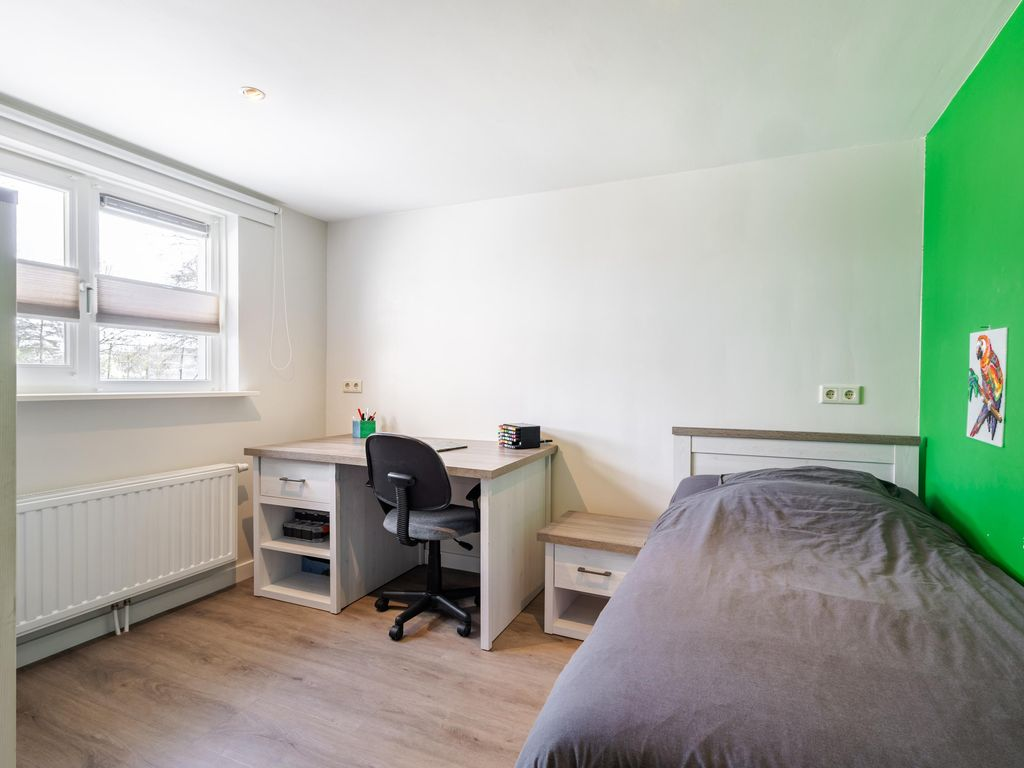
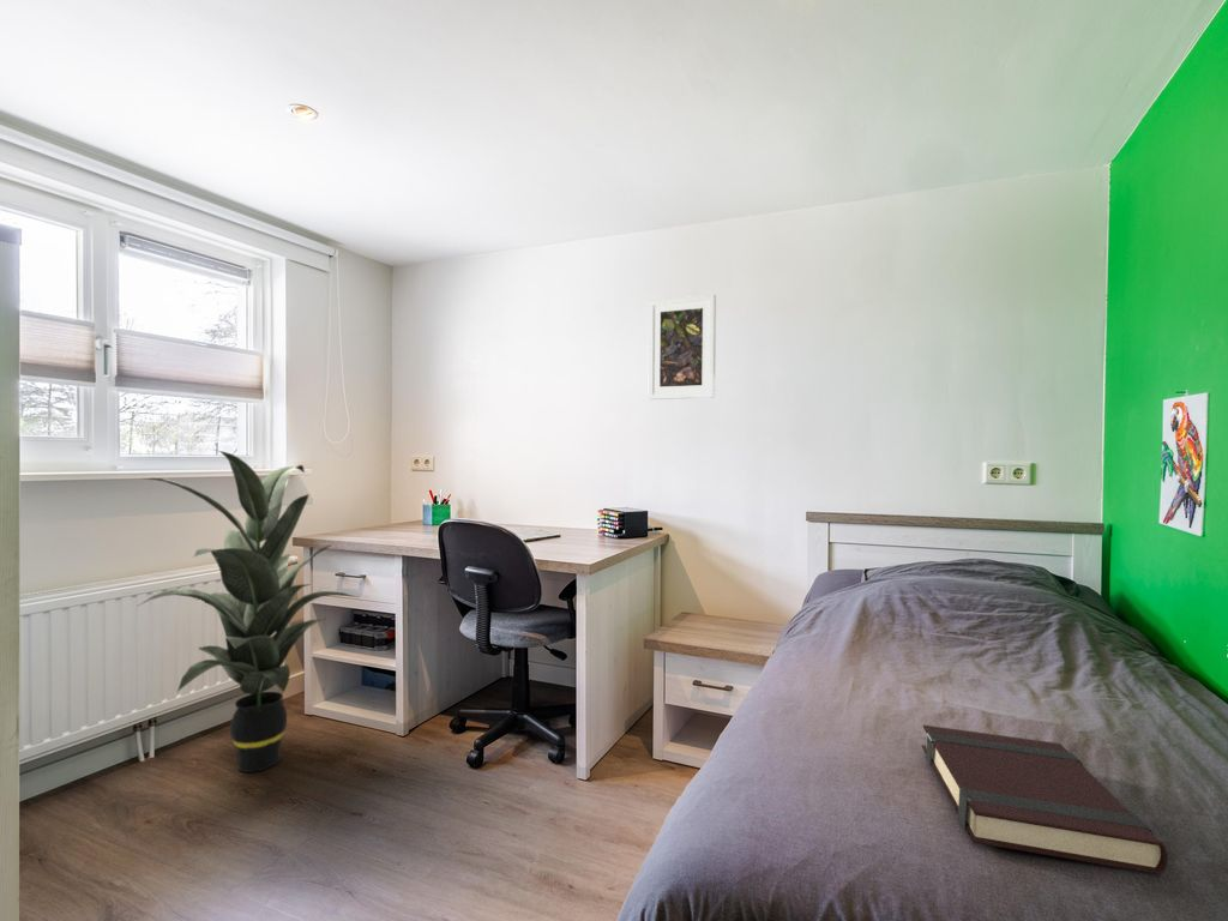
+ indoor plant (243, 608)
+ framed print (681, 348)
+ book (1024, 787)
